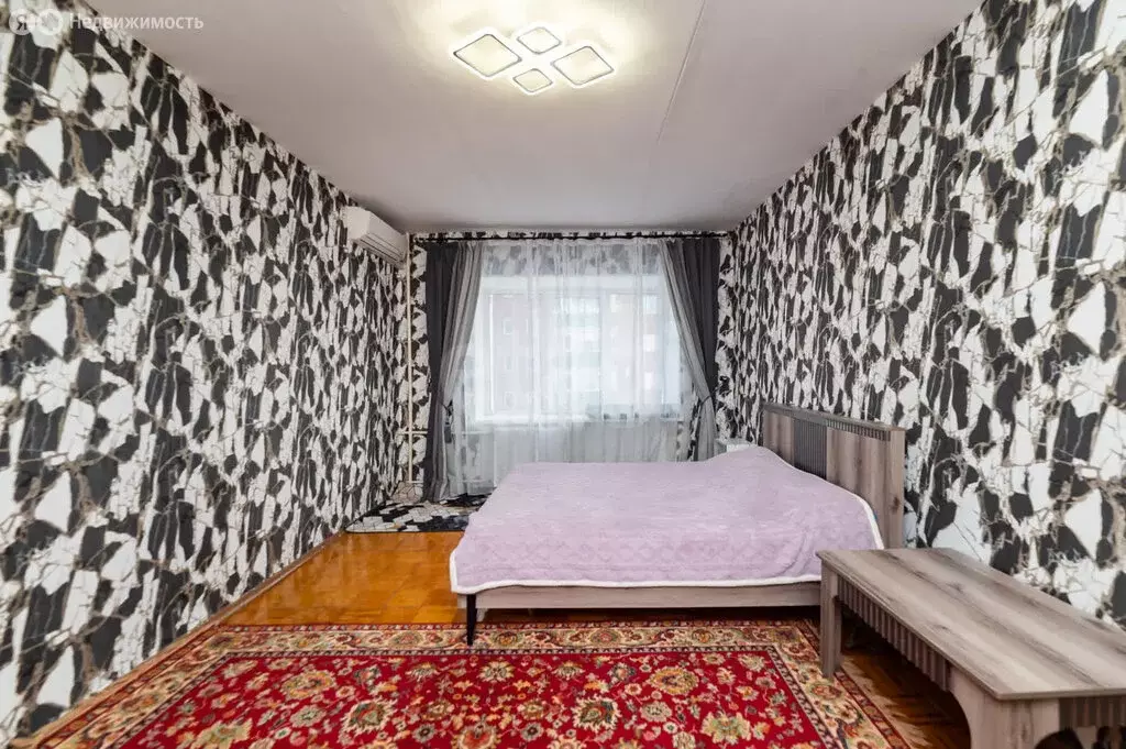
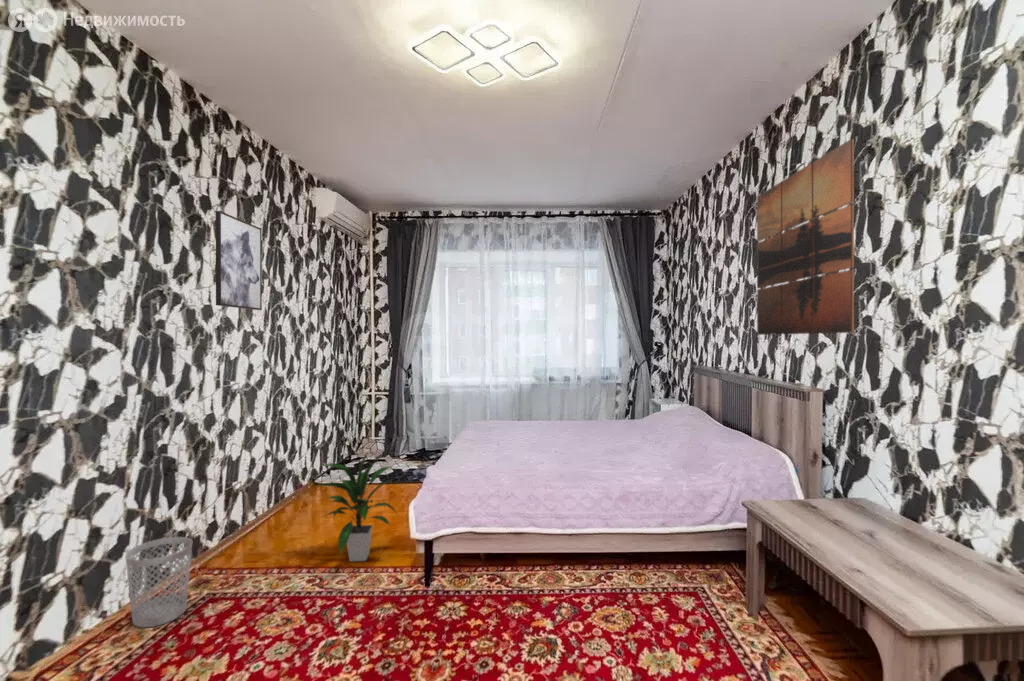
+ wall art (240, 264)
+ indoor plant (356, 505)
+ wastebasket (160, 581)
+ wall art (797, 253)
